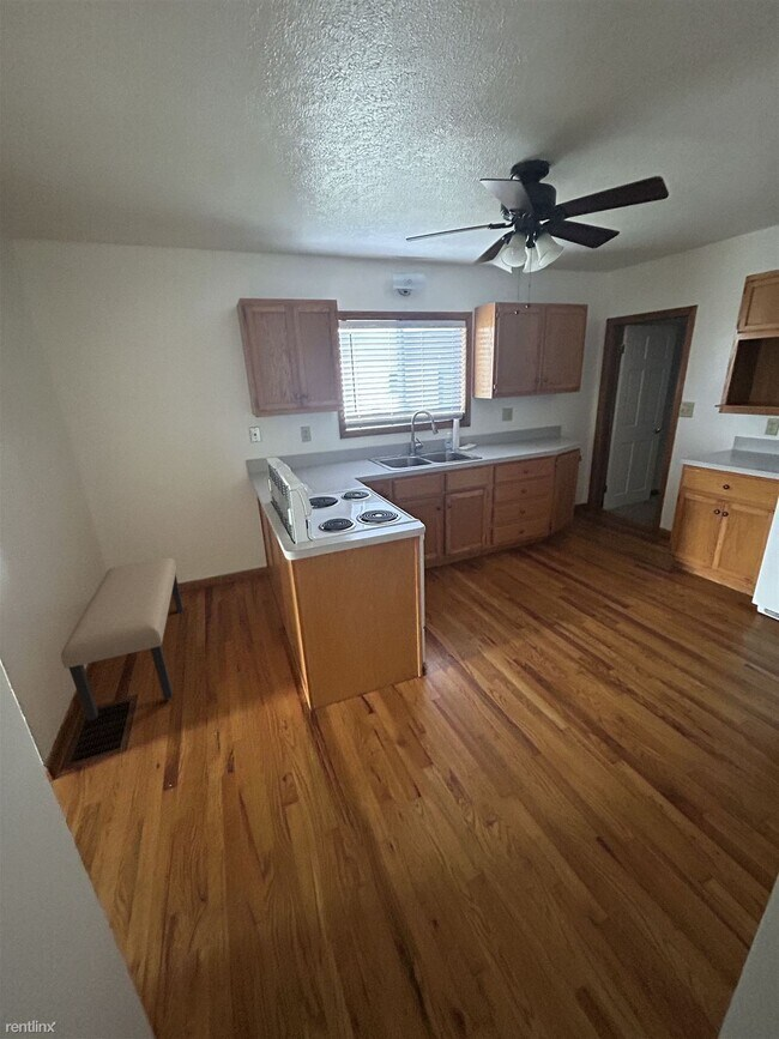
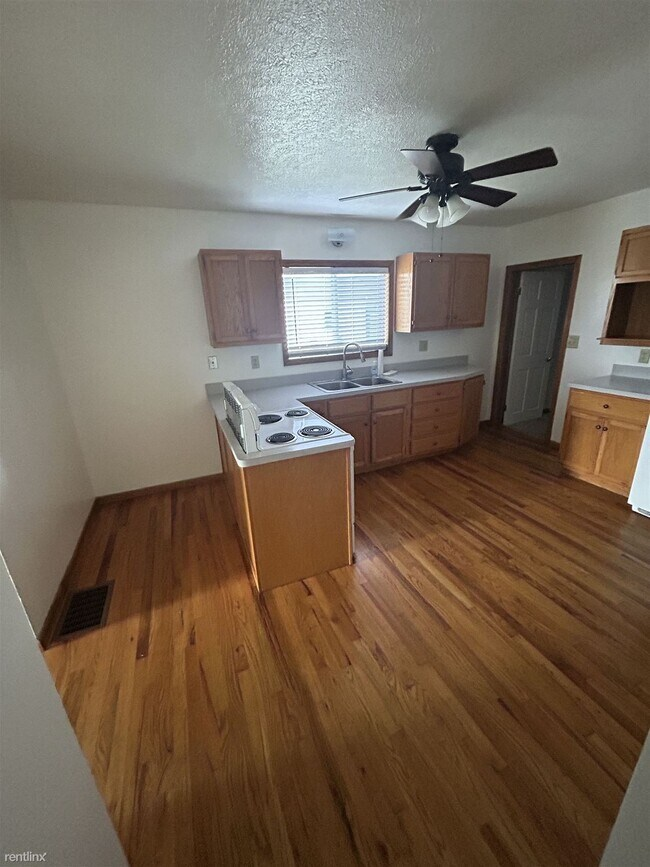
- bench (137, 623)
